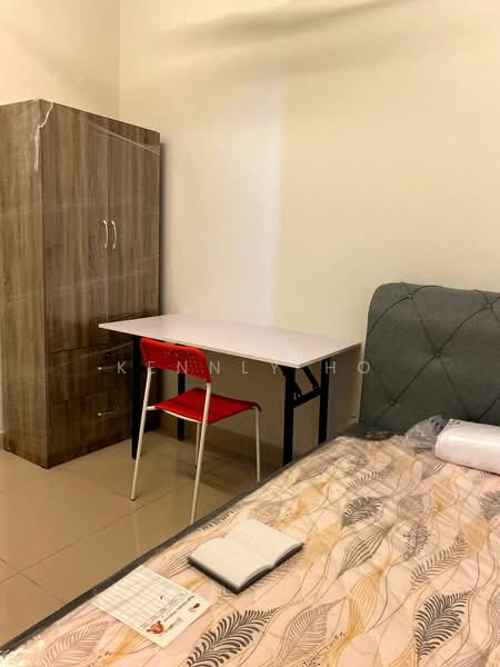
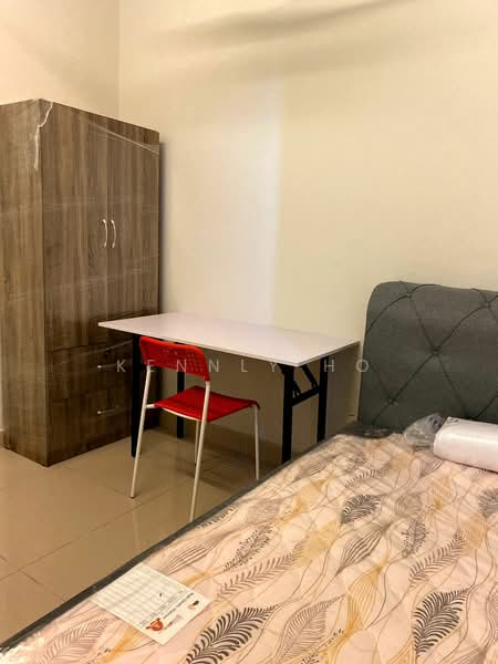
- book (247, 549)
